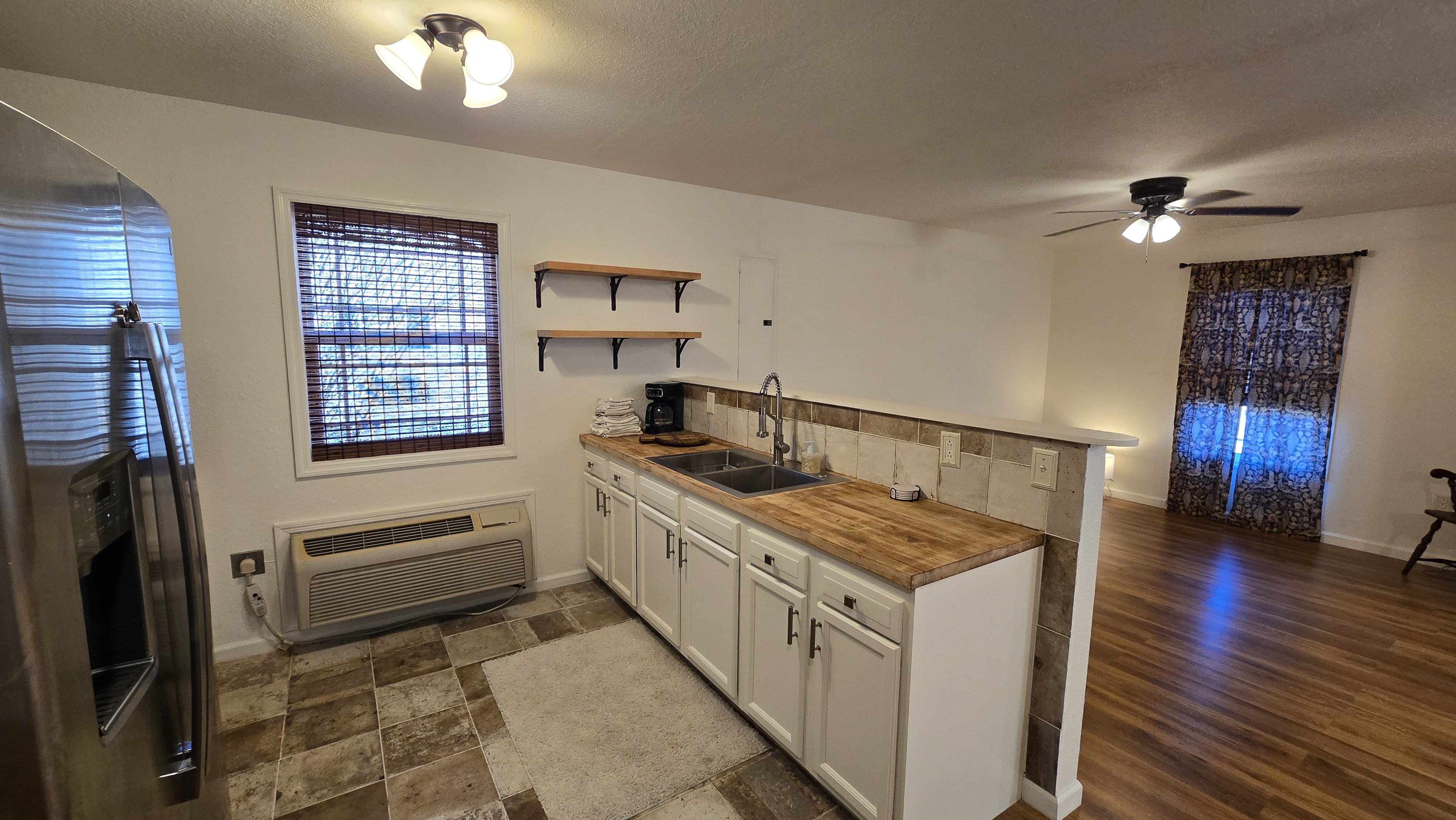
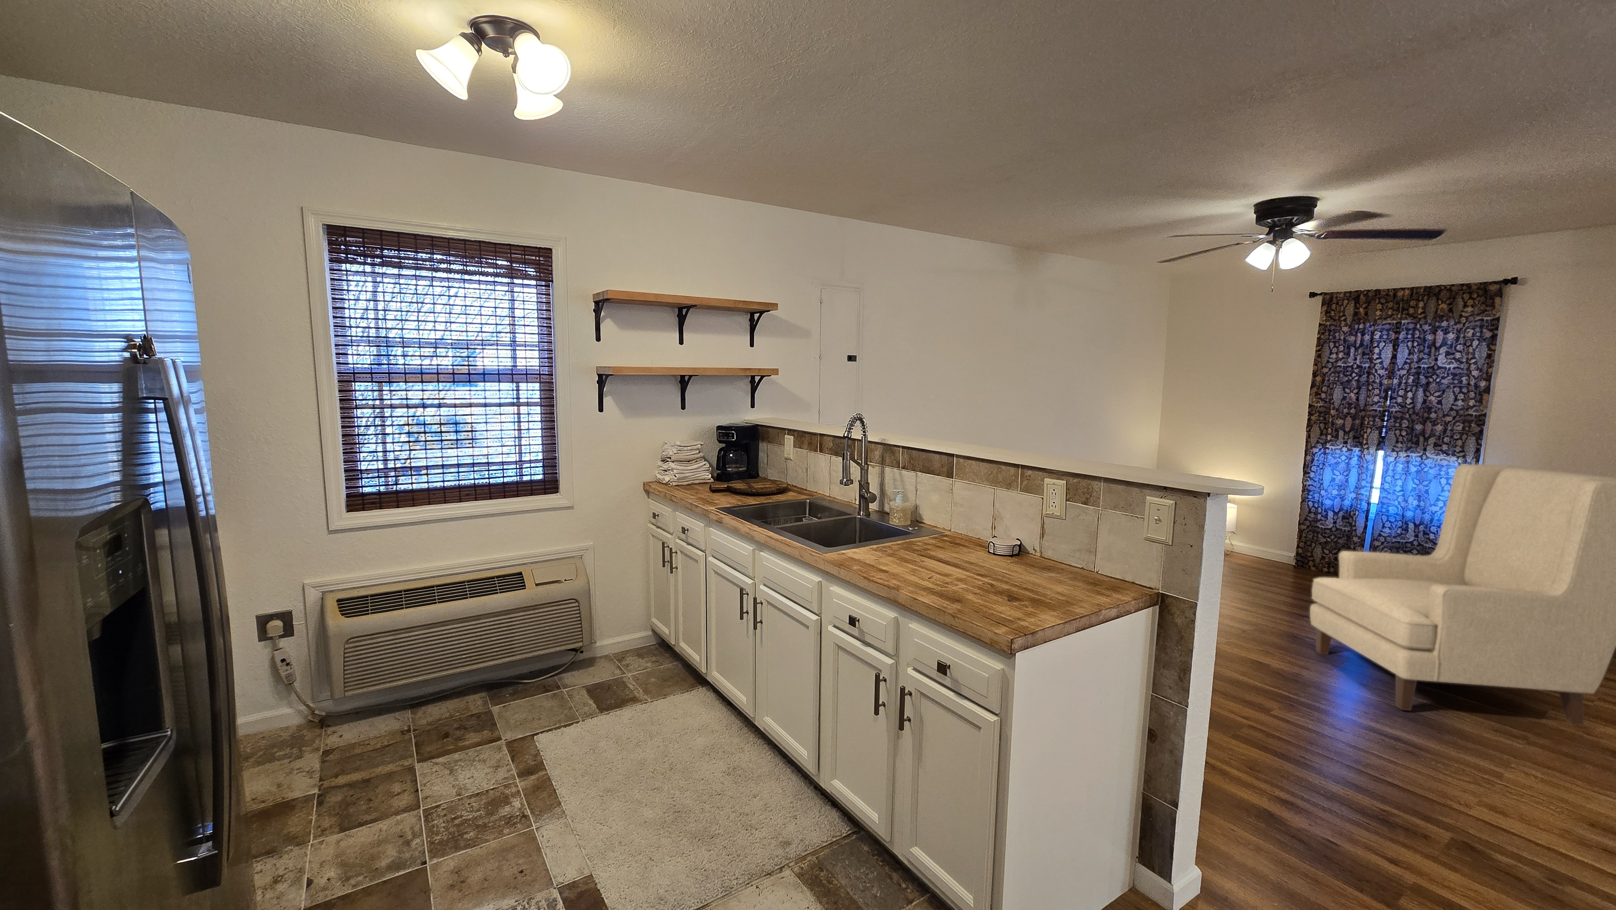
+ chair (1464, 579)
